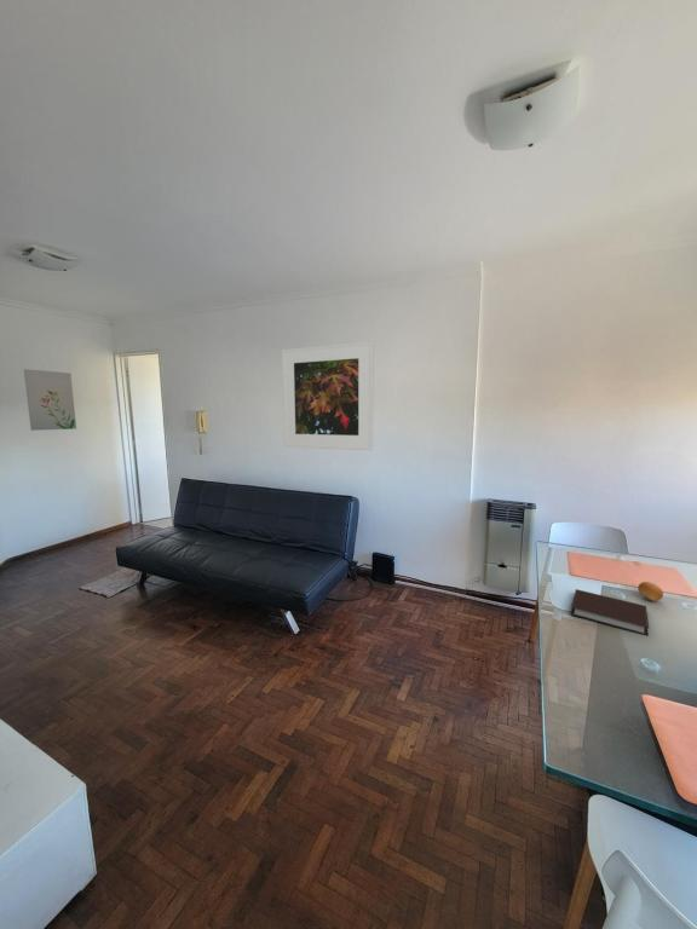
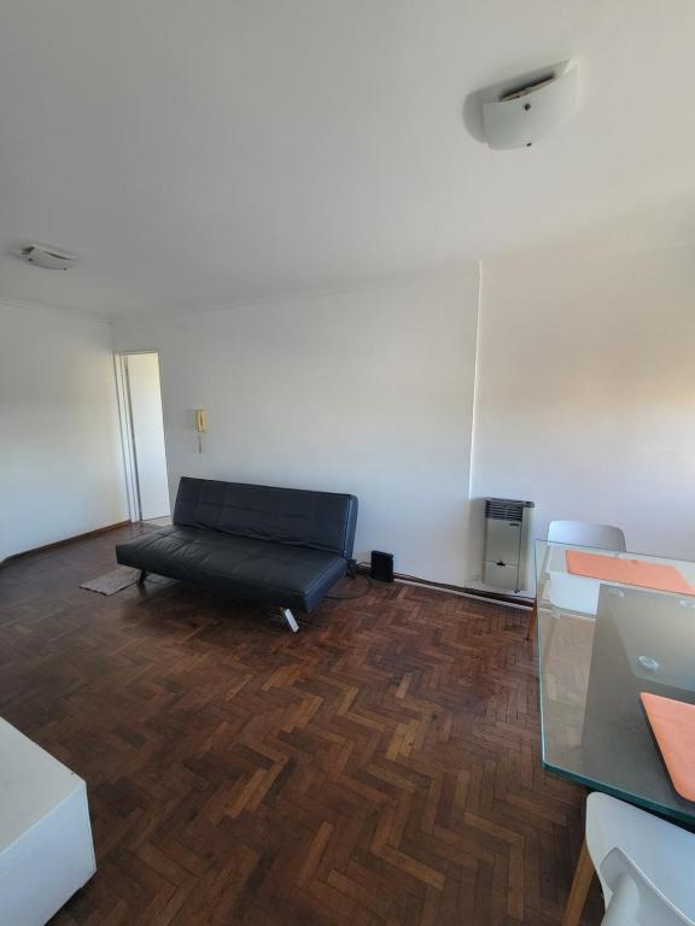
- wall art (51, 400)
- notebook (607, 610)
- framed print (326, 398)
- fruit (650, 590)
